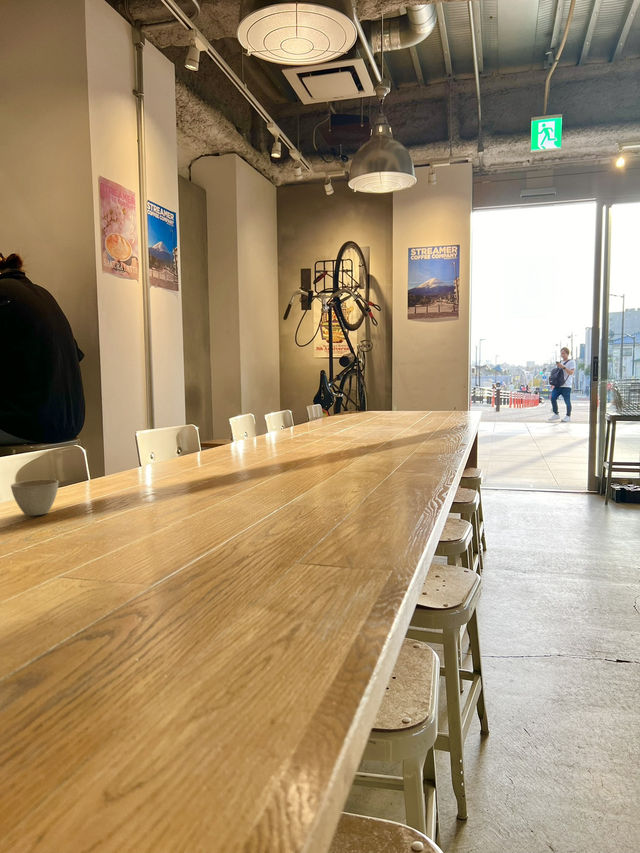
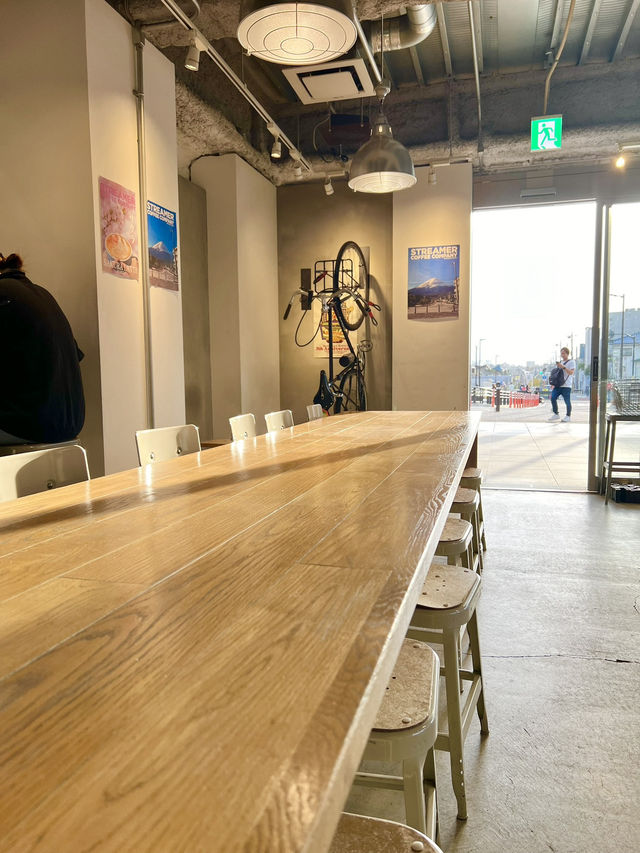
- flower pot (35, 498)
